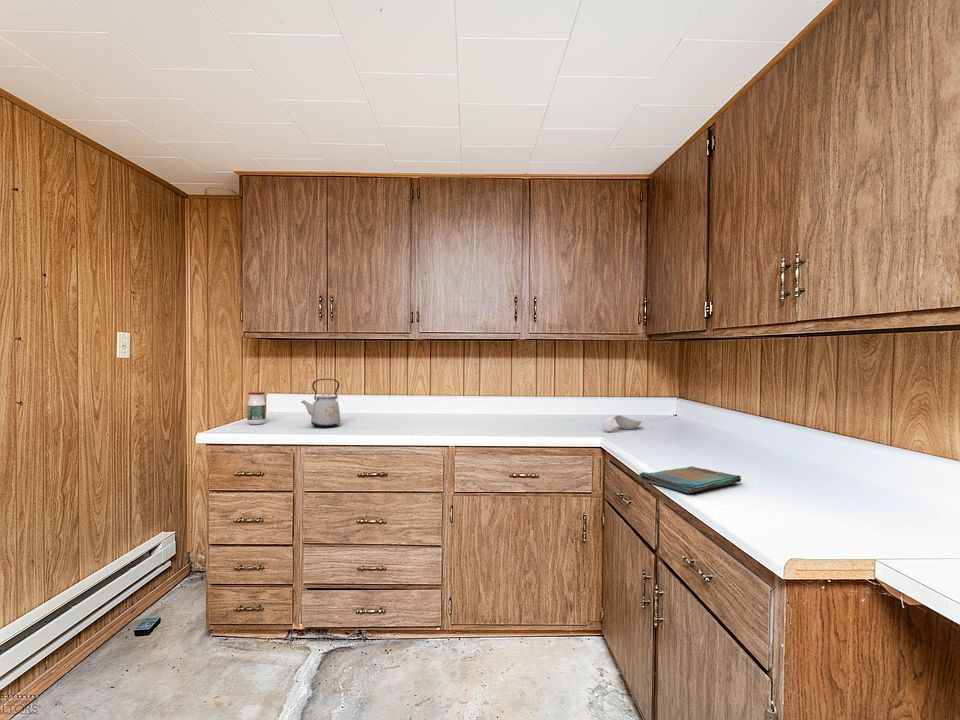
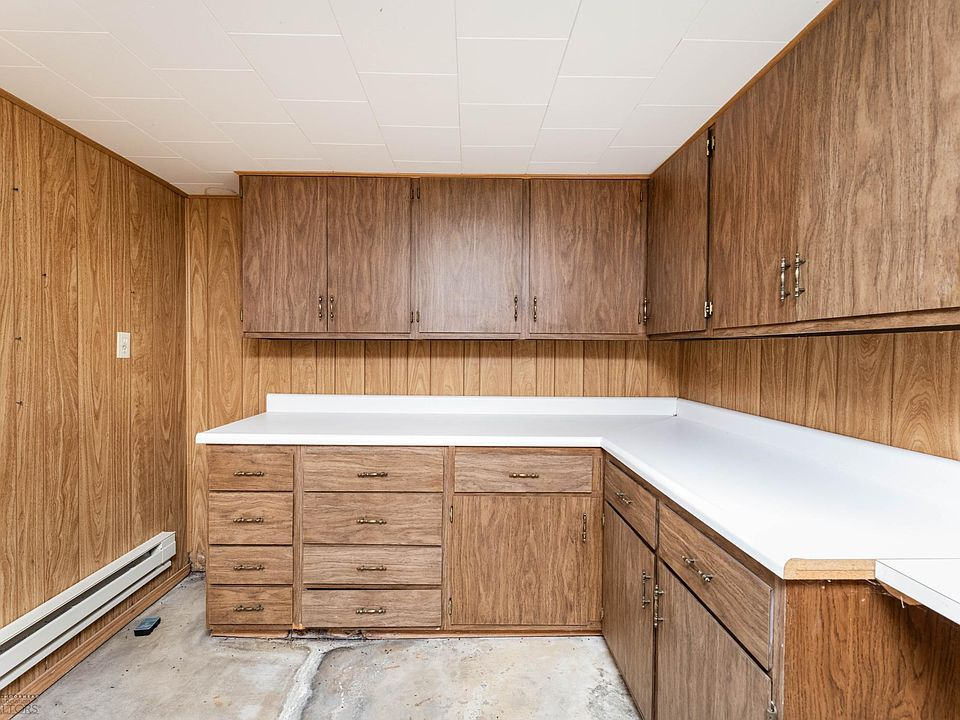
- kettle (320, 402)
- spoon rest (621, 421)
- jar (256, 407)
- dish towel (689, 477)
